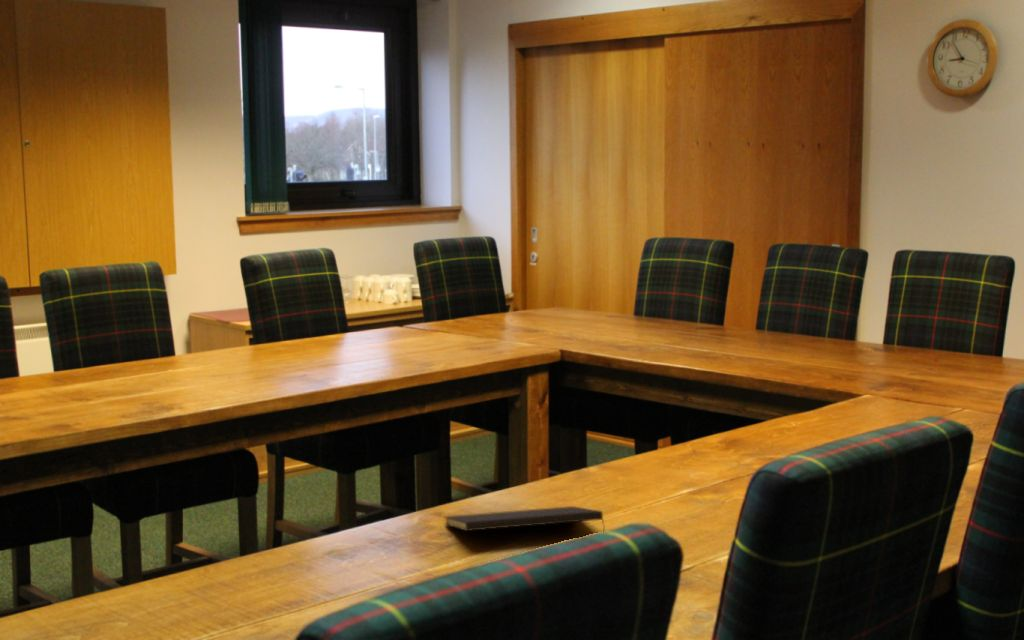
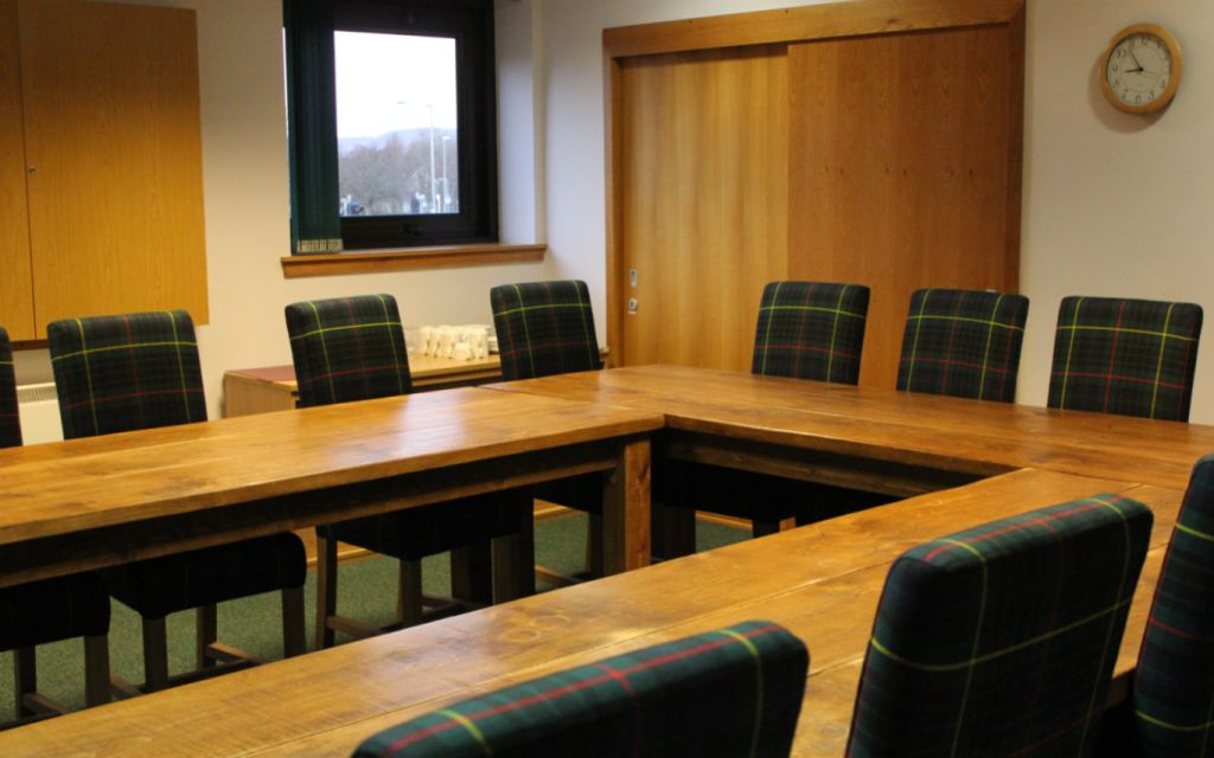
- notepad (521, 517)
